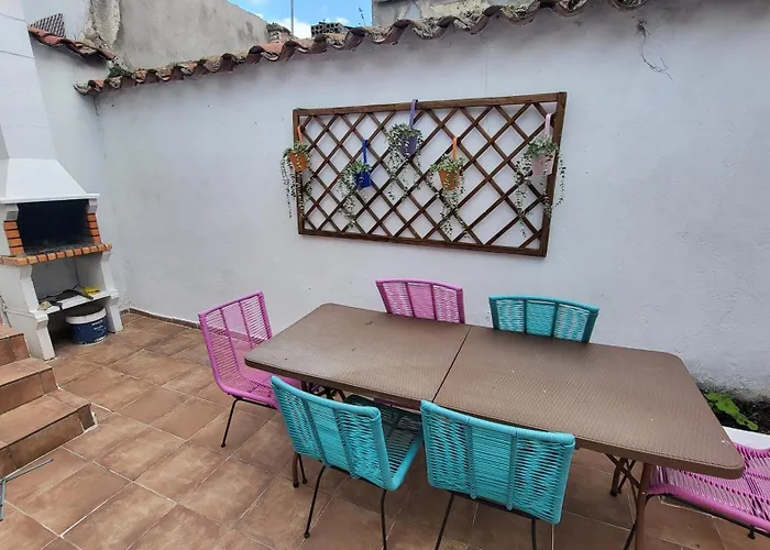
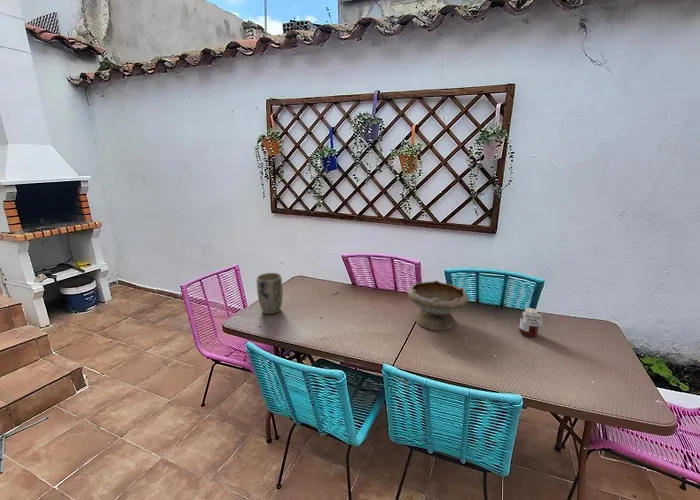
+ jar (530, 323)
+ bowl (436, 304)
+ plant pot (270, 293)
